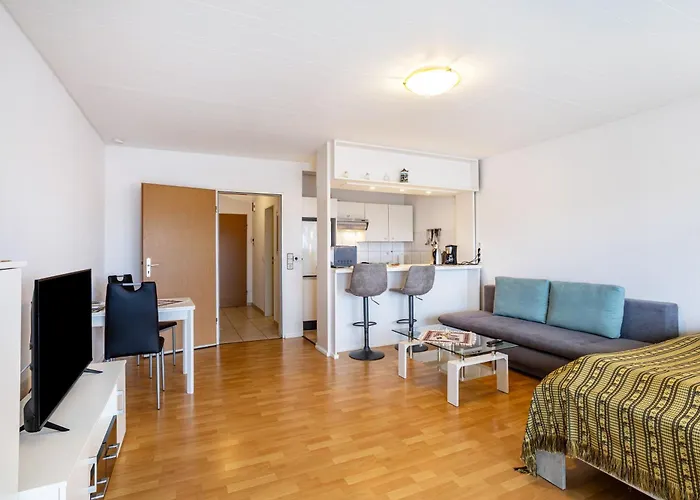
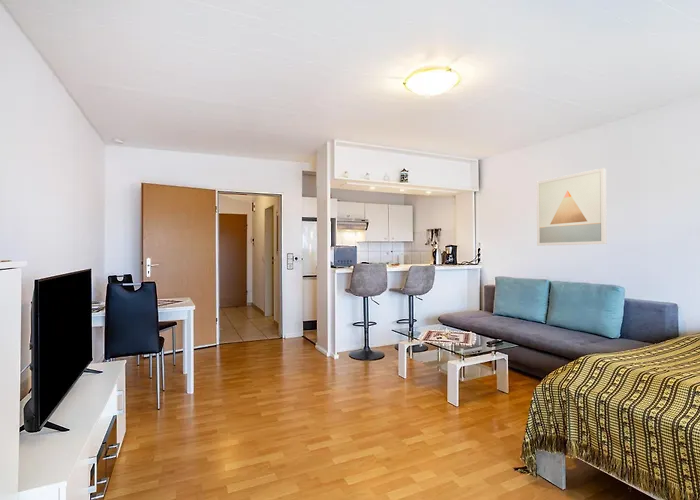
+ wall art (568, 210)
